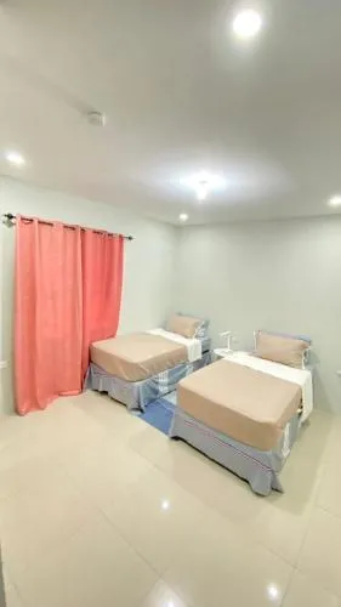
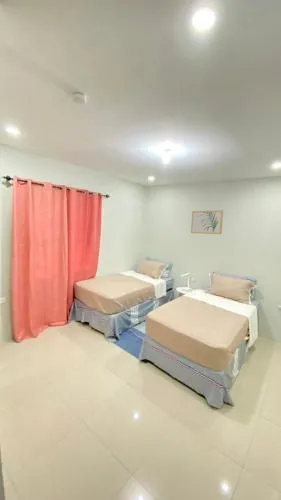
+ wall art (206, 222)
